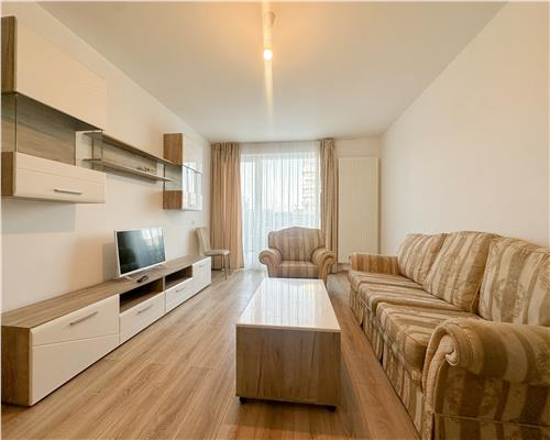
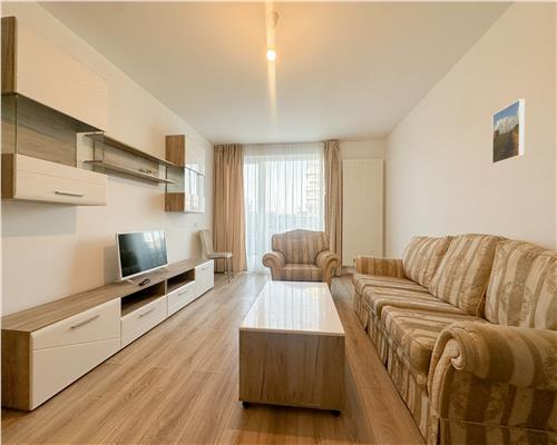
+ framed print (507, 134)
